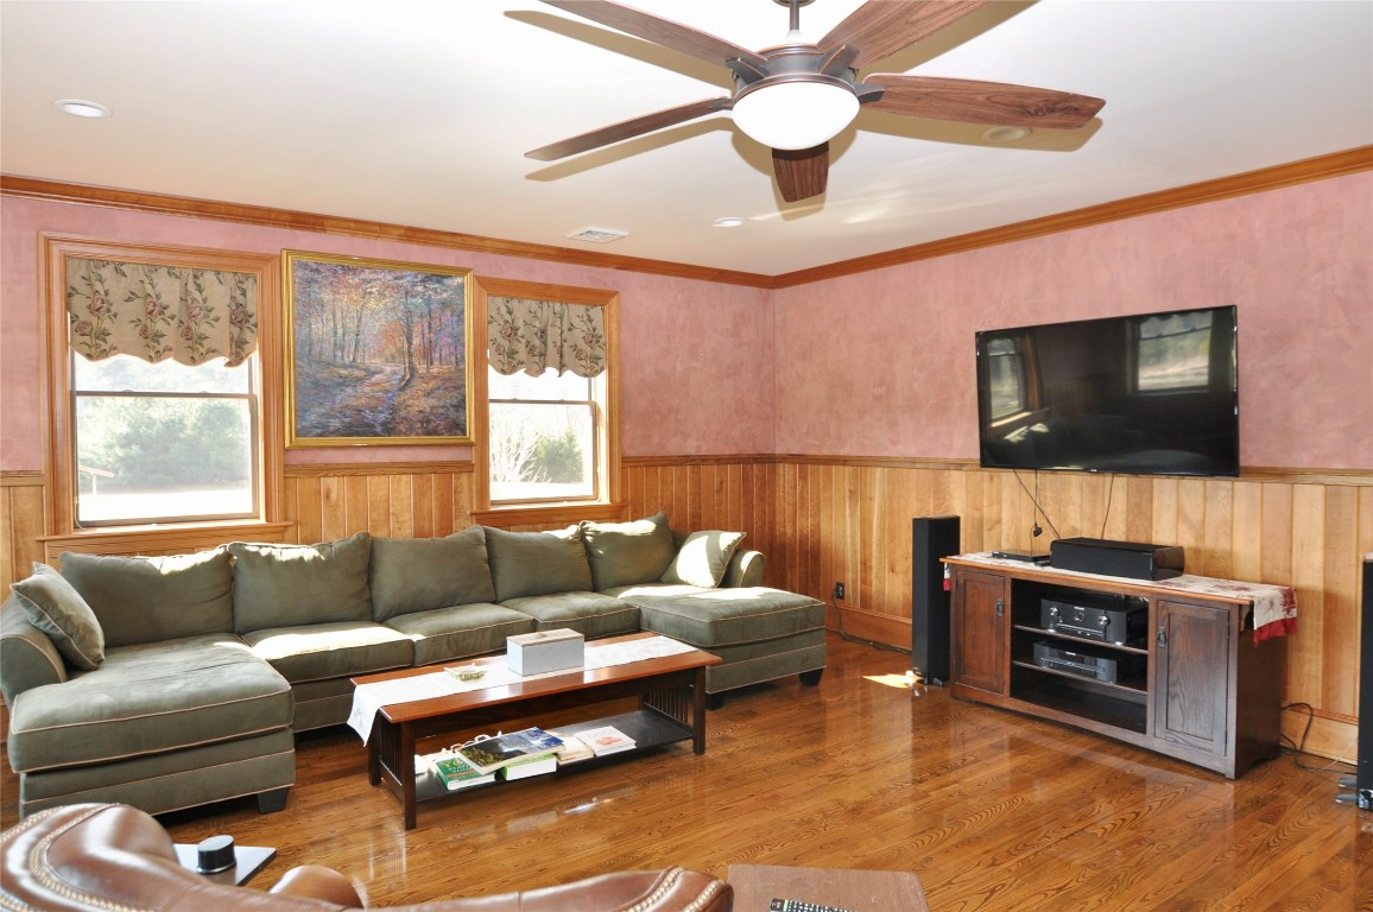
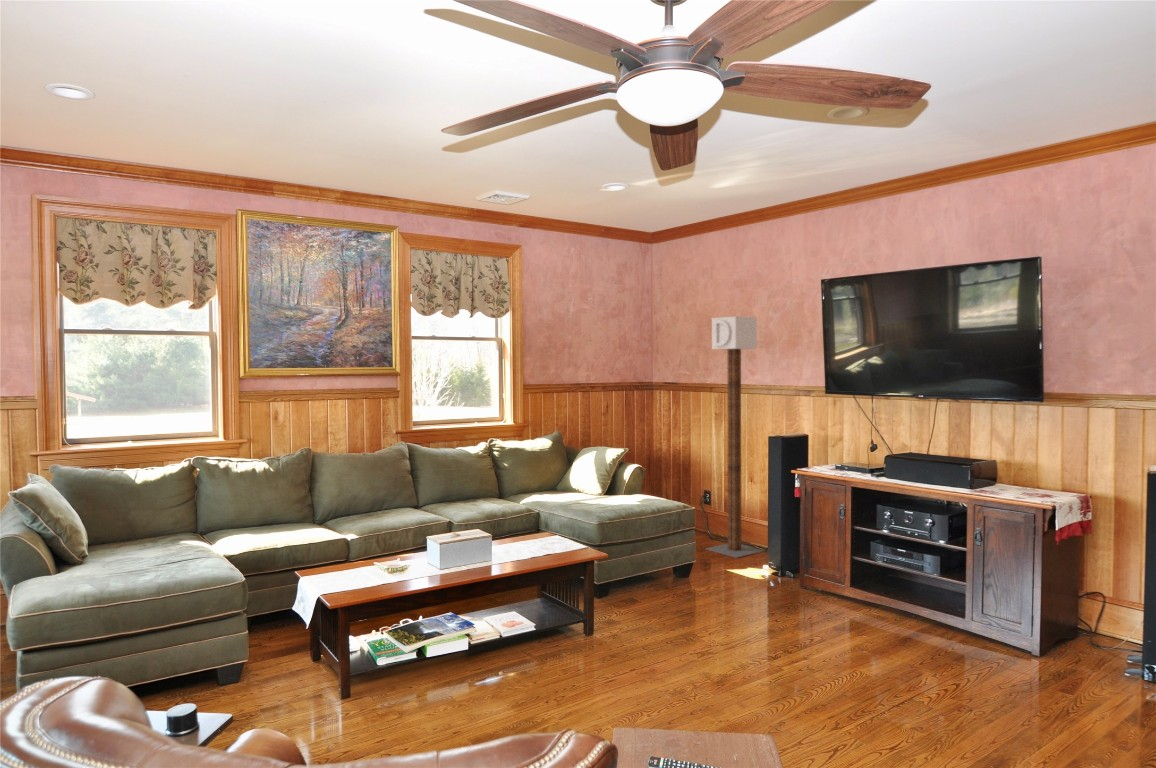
+ speaker (734, 434)
